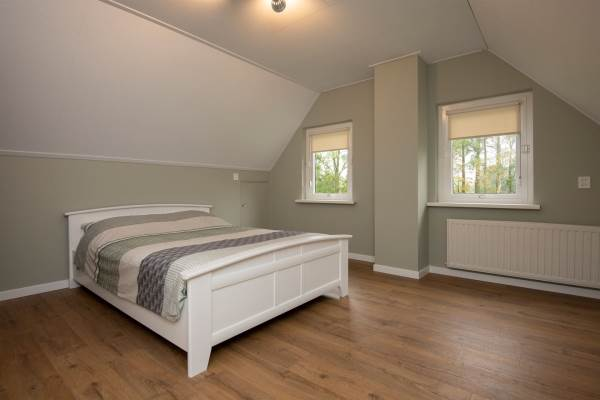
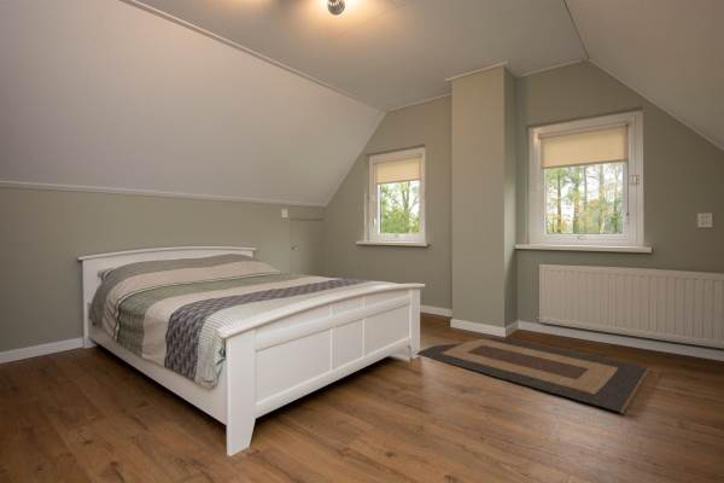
+ rug (524, 360)
